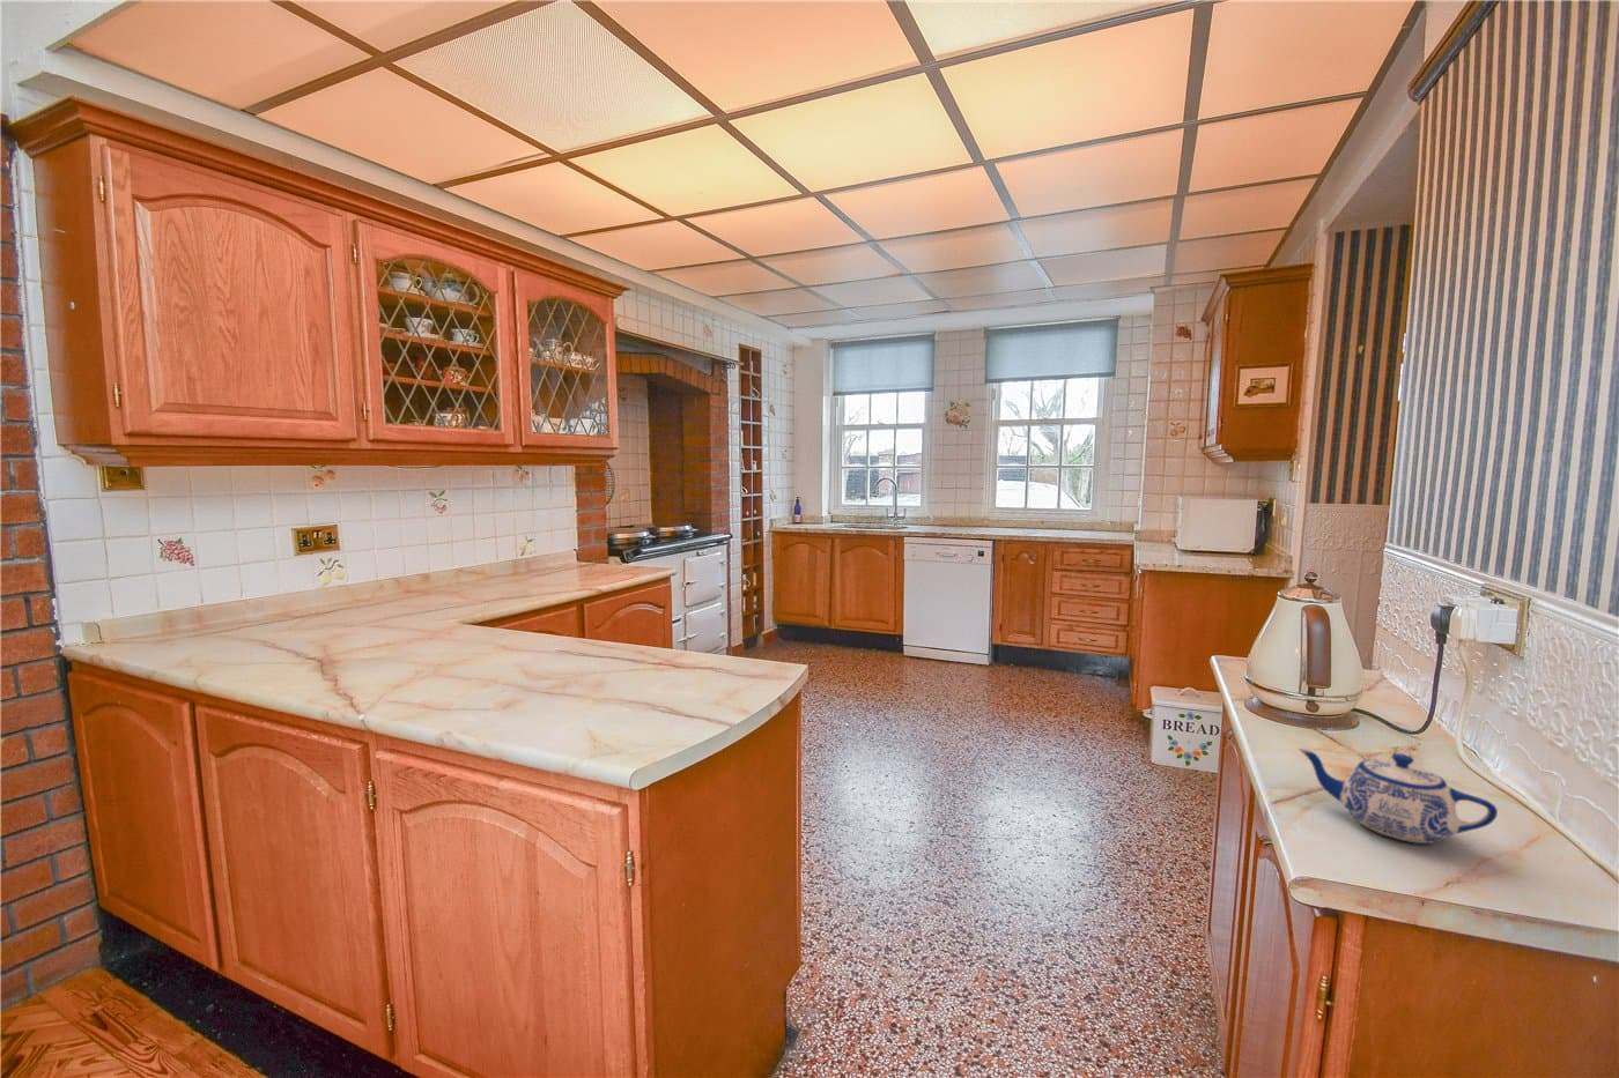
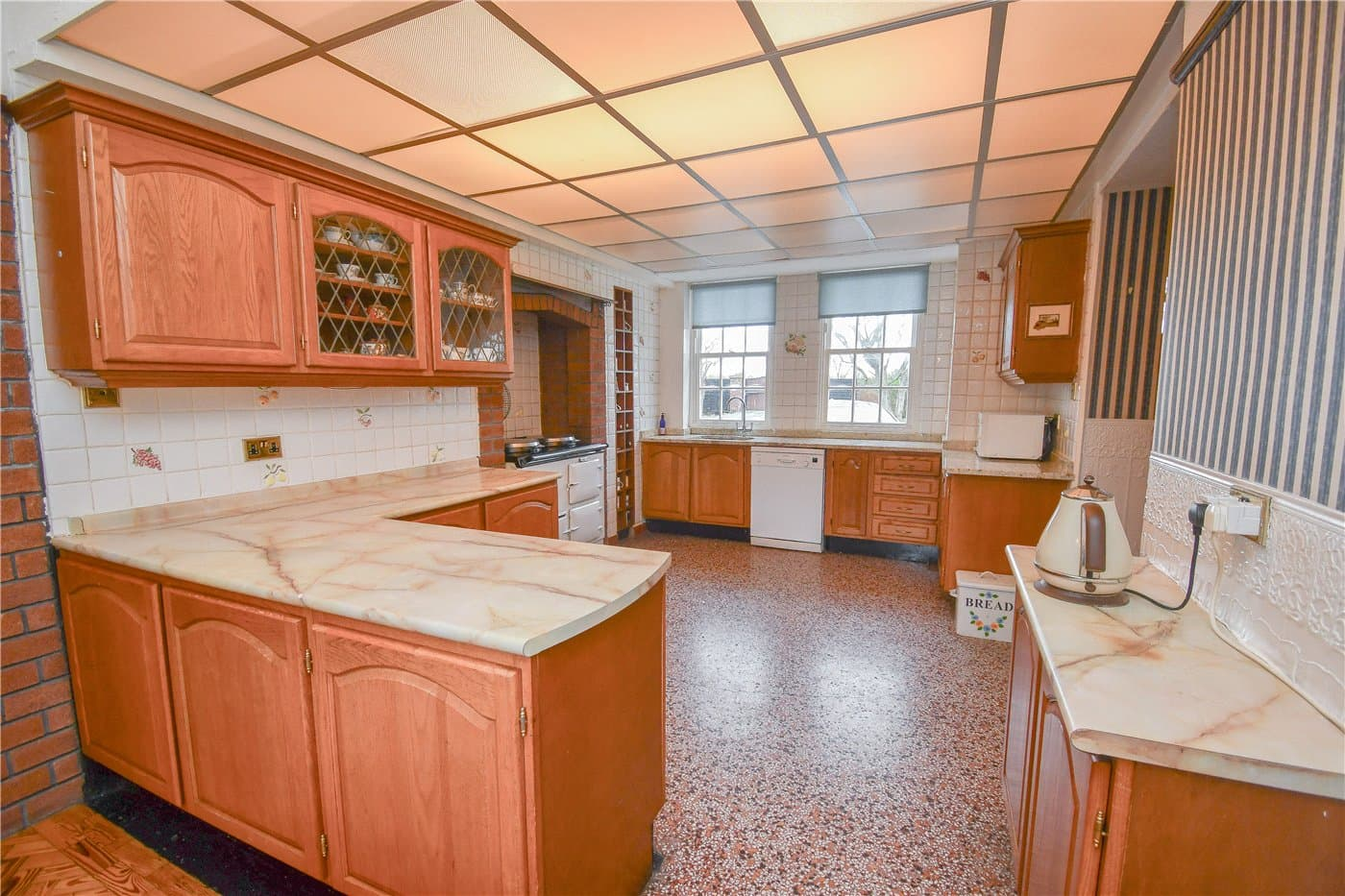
- teapot (1389, 789)
